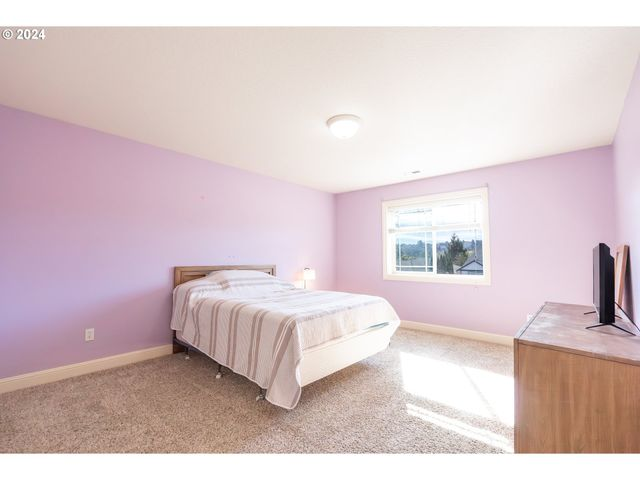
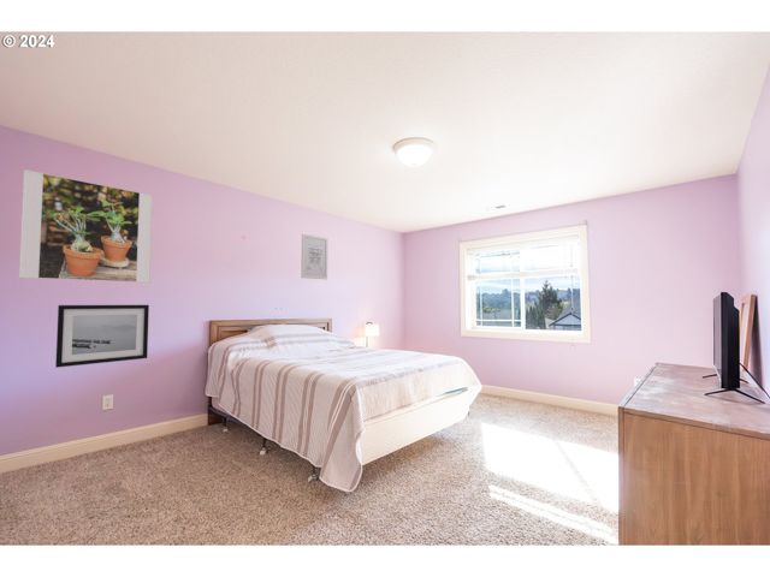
+ wall art (314, 257)
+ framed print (93, 231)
+ wall art (105, 333)
